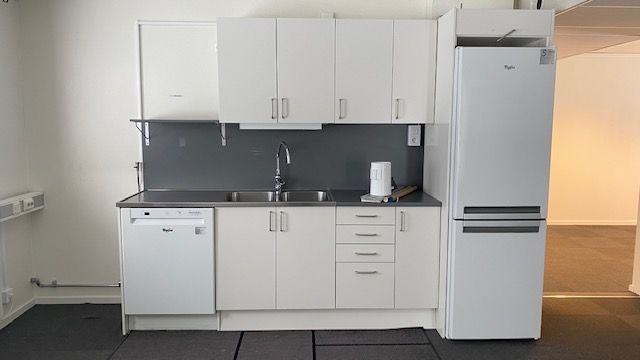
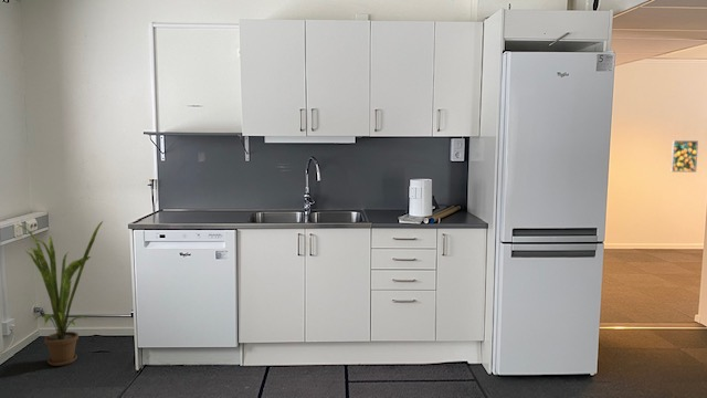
+ house plant (51, 293)
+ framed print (684, 156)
